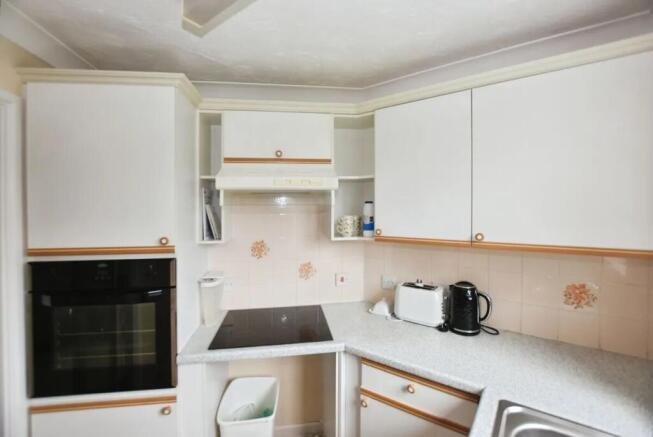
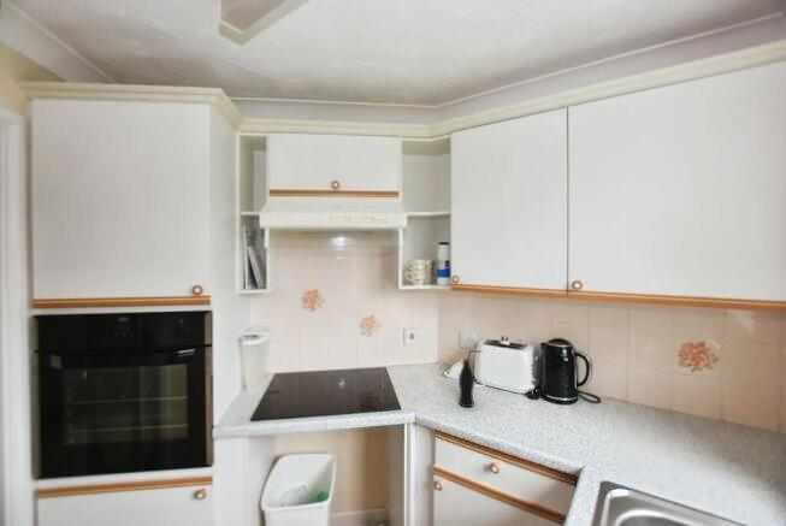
+ bottle (469, 377)
